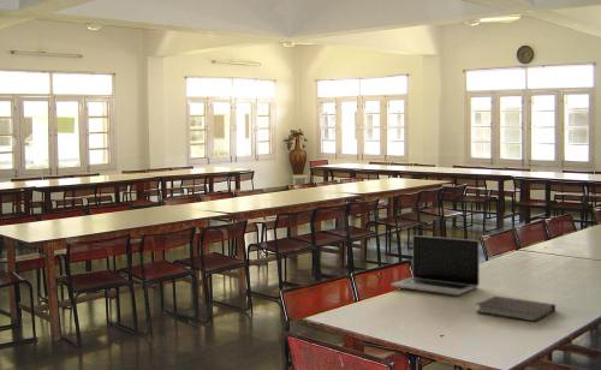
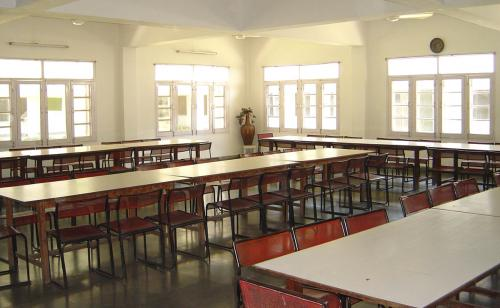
- laptop (434, 263)
- notebook (514, 308)
